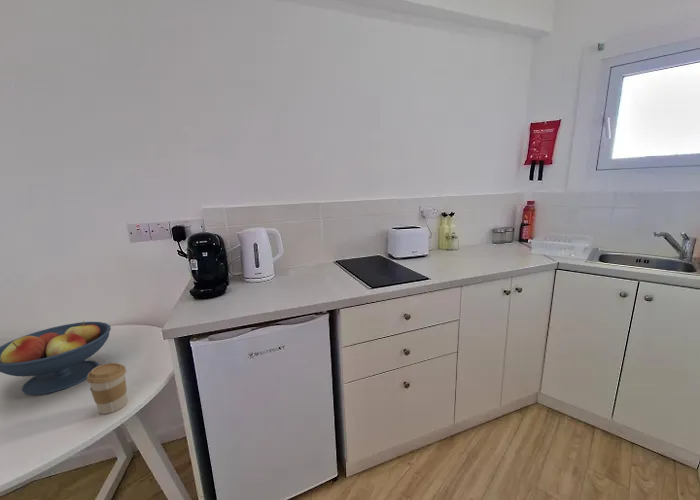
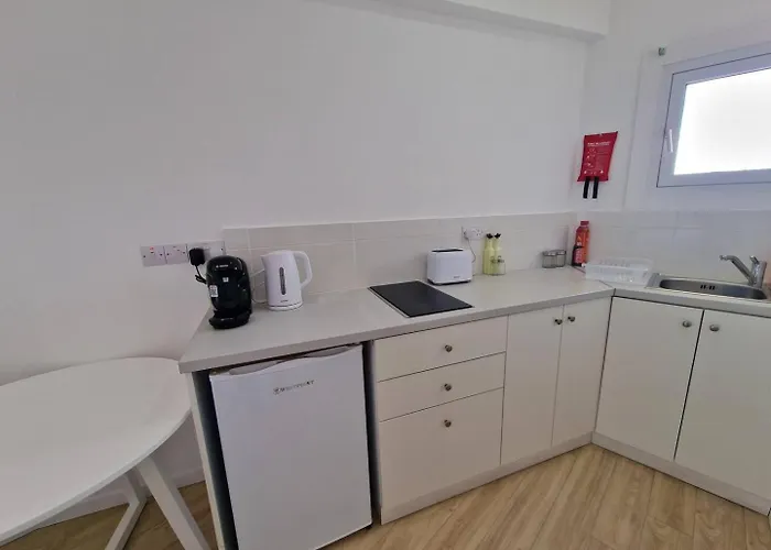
- fruit bowl (57, 352)
- coffee cup (109, 386)
